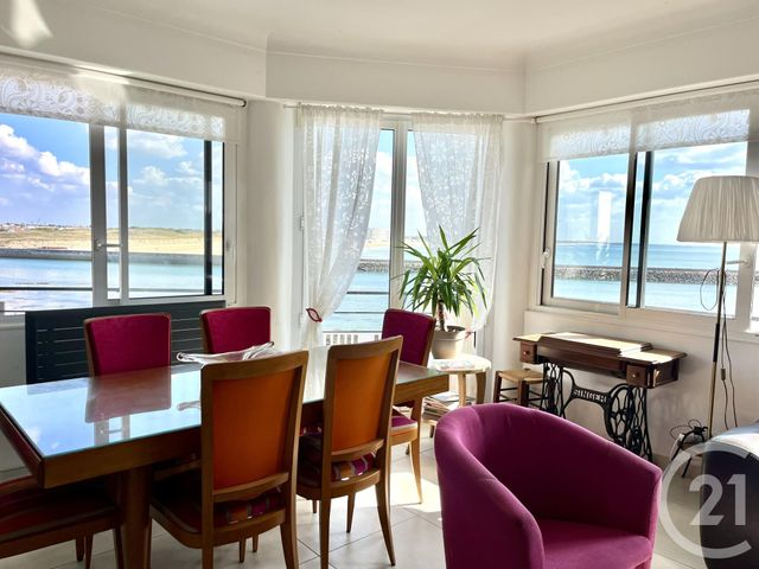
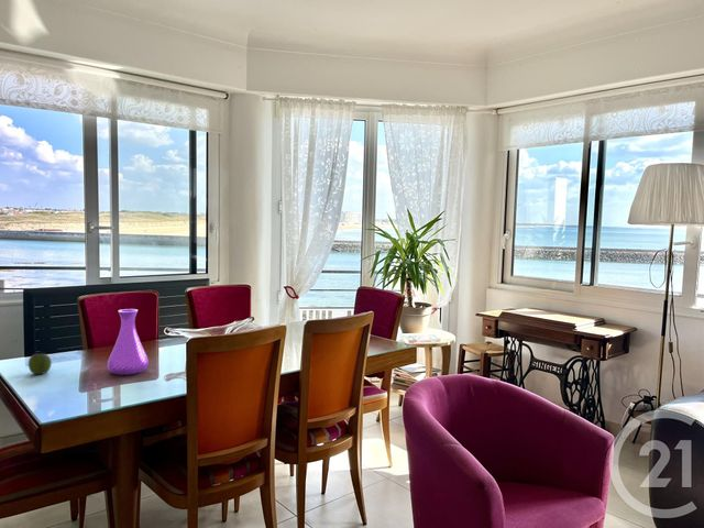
+ apple (40, 363)
+ vase (128, 341)
